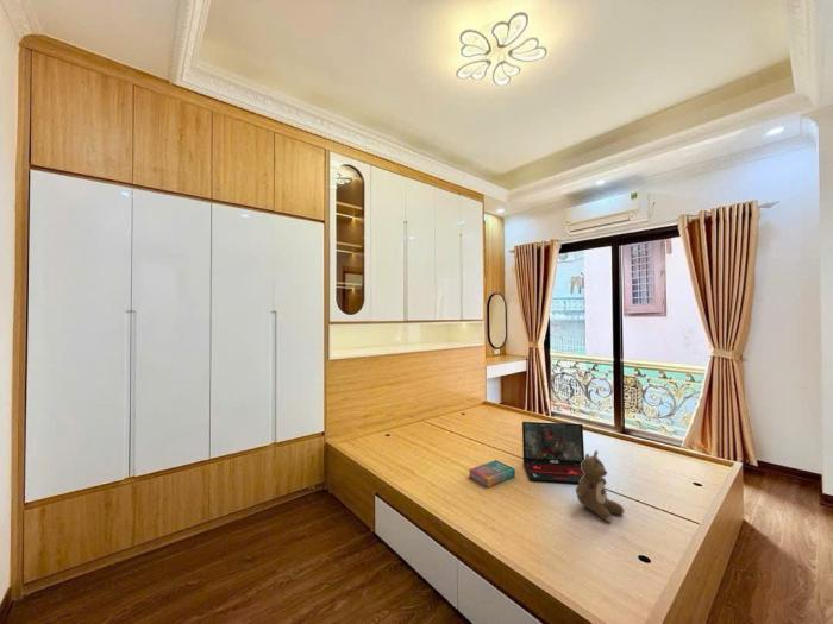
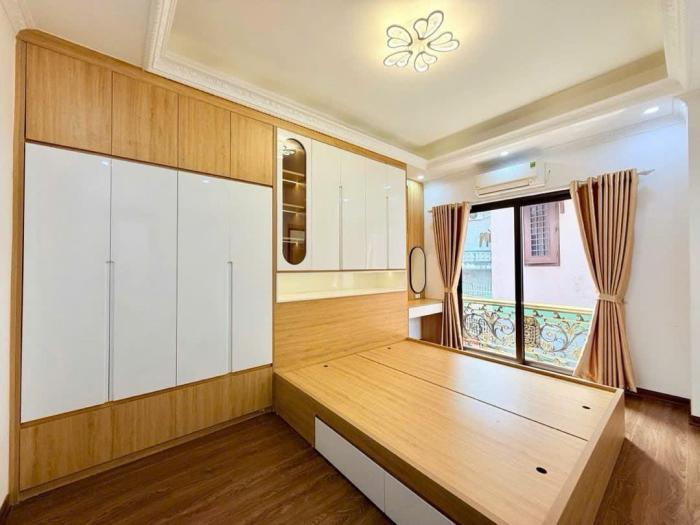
- stuffed bear (599, 483)
- laptop (557, 450)
- book (491, 473)
